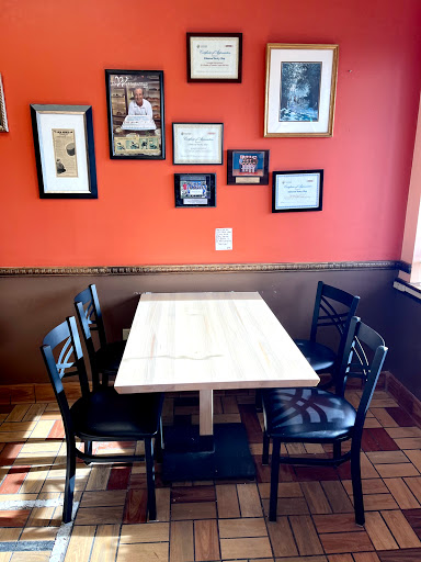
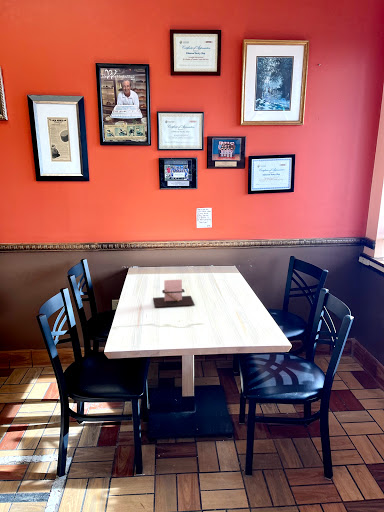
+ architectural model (173, 291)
